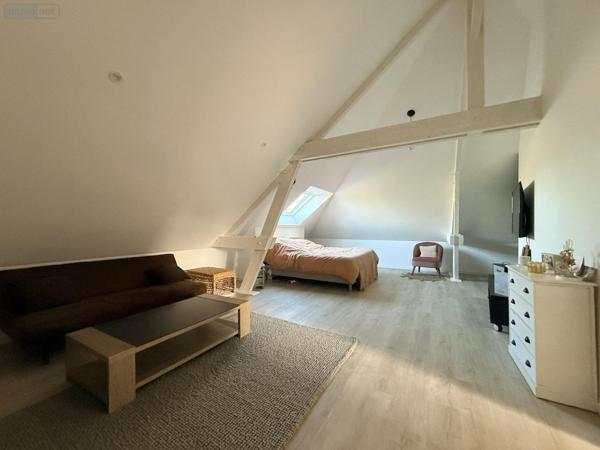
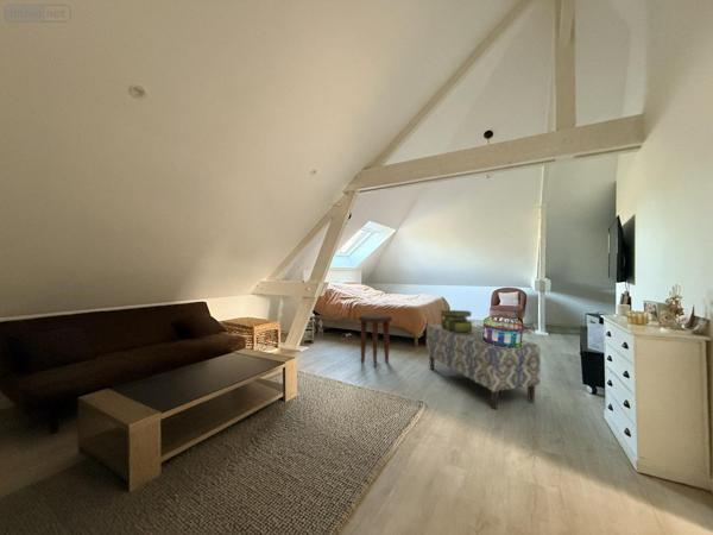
+ bench (474, 358)
+ decorative box (501, 327)
+ stack of books (455, 320)
+ side table (374, 339)
